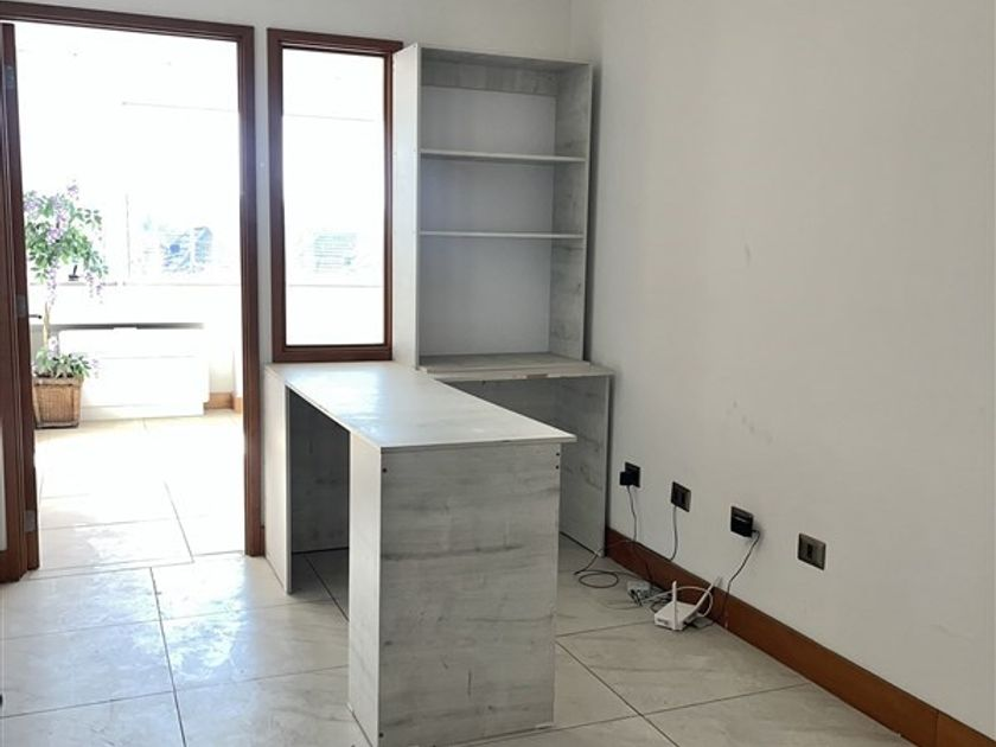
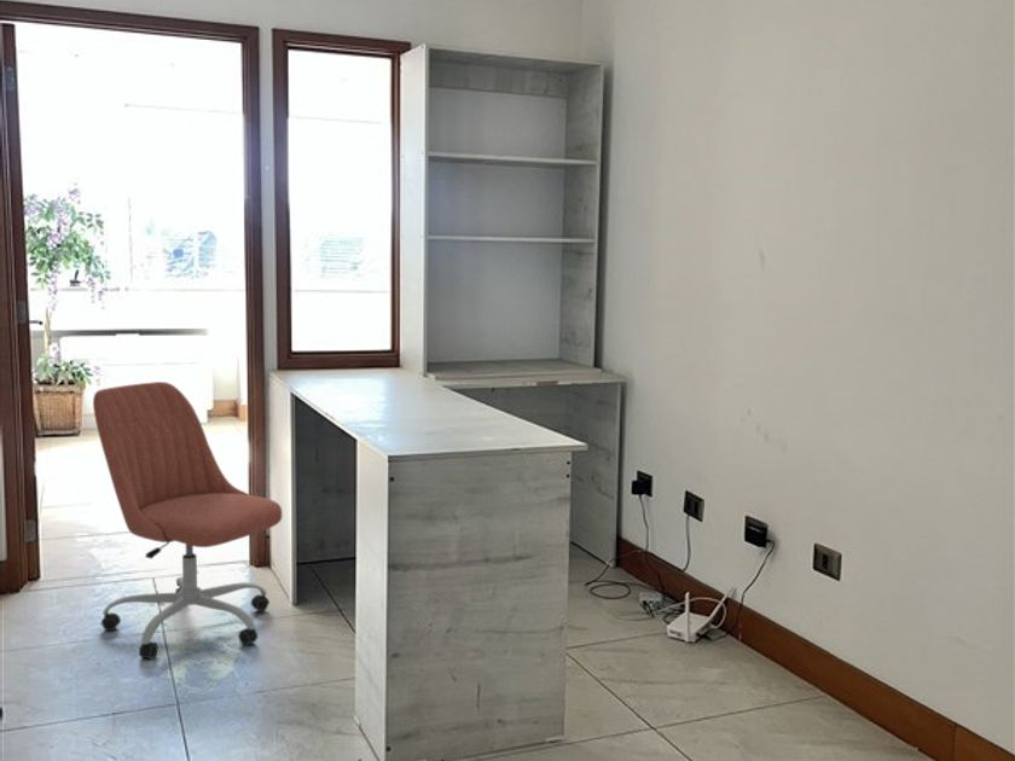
+ office chair (190, 512)
